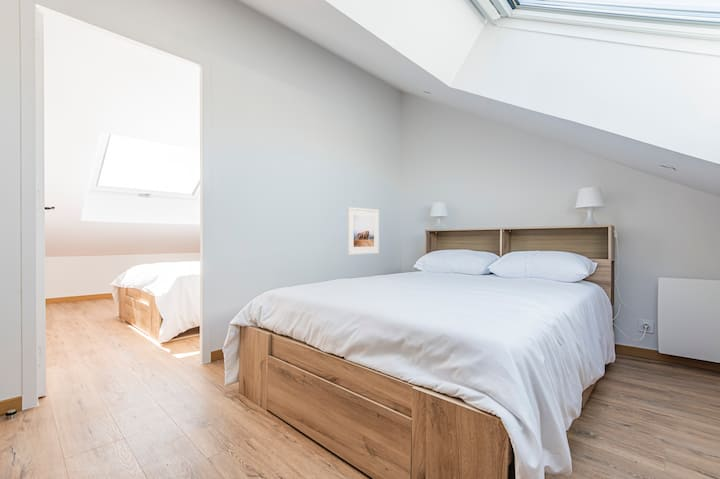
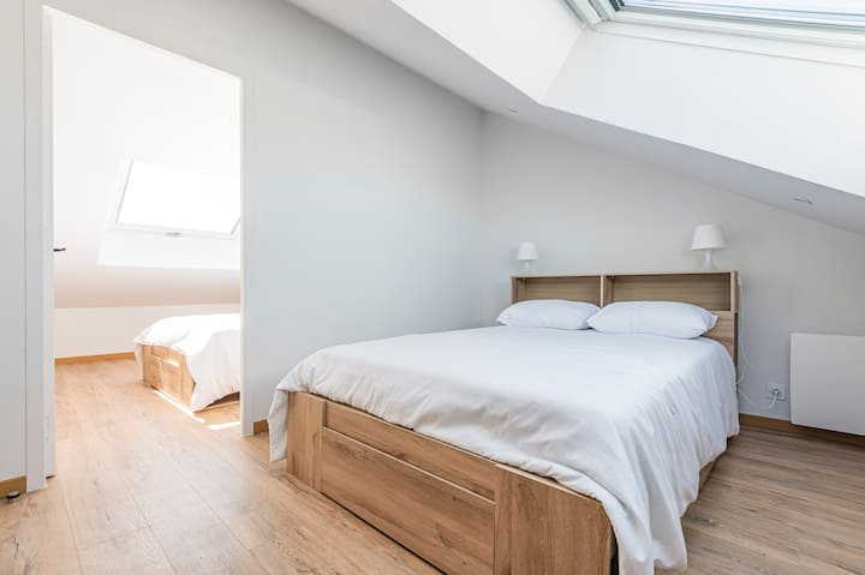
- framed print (363, 231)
